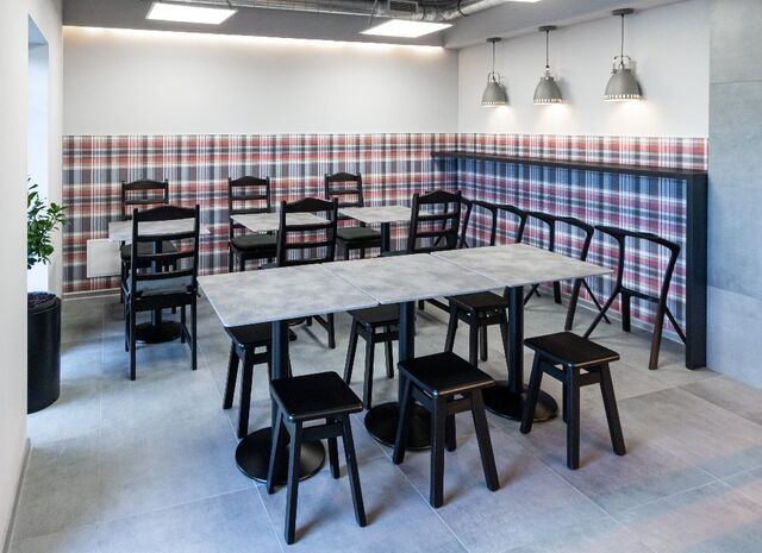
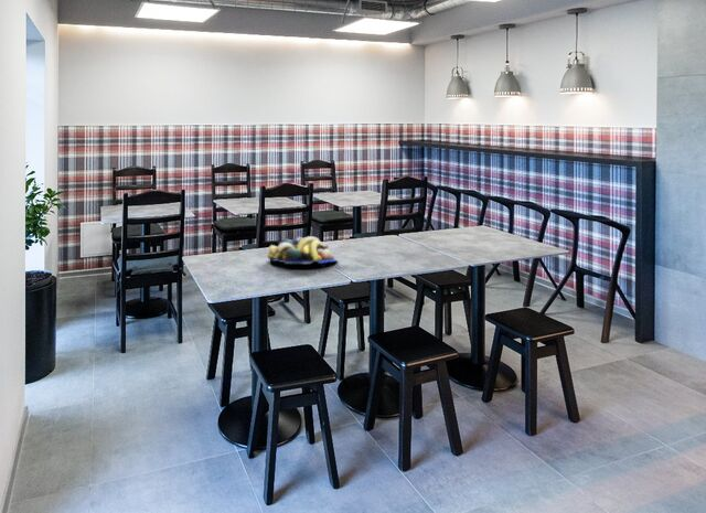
+ fruit bowl (303, 248)
